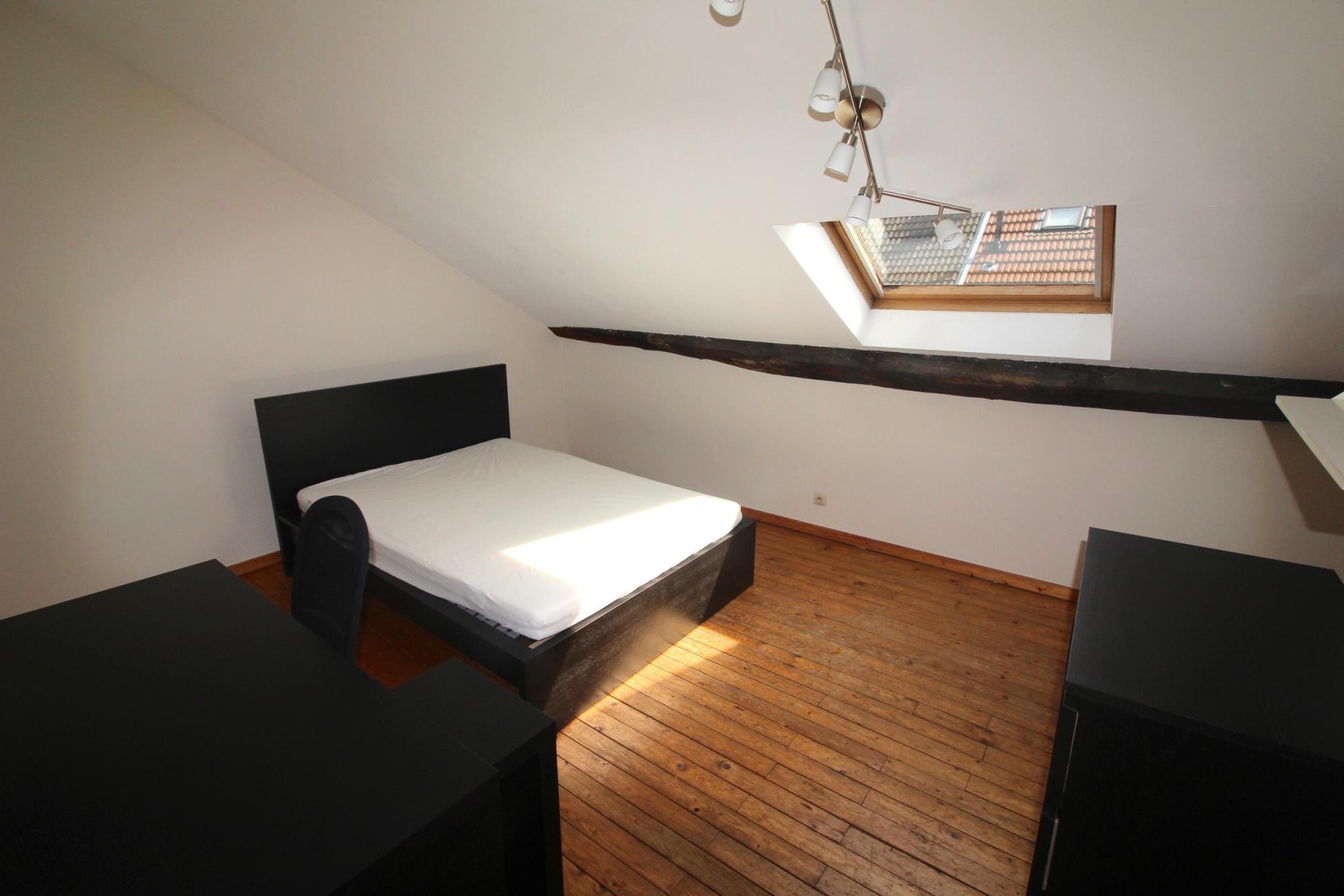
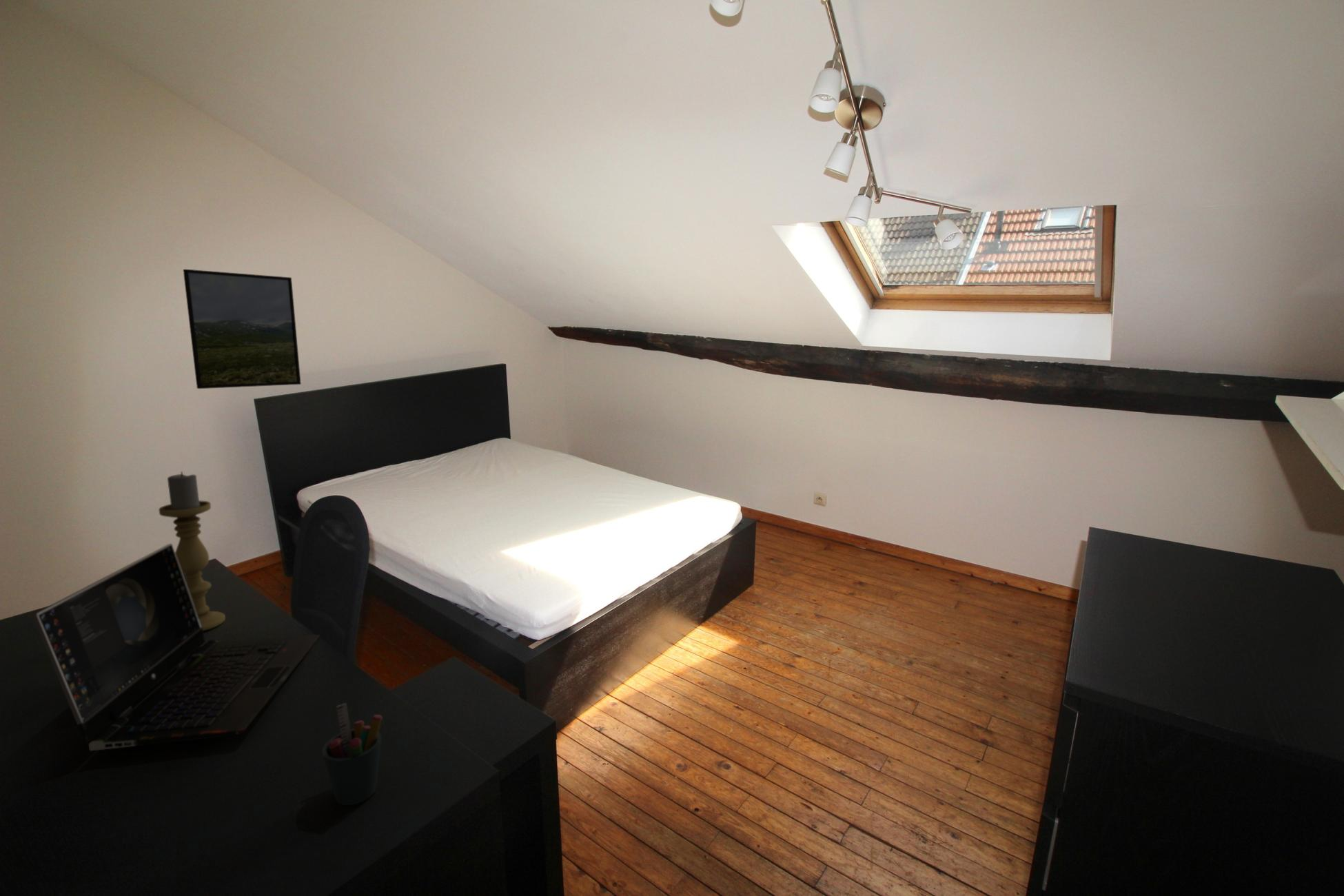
+ pen holder (354, 754)
+ laptop computer (202, 631)
+ candle holder (190, 549)
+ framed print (246, 331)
